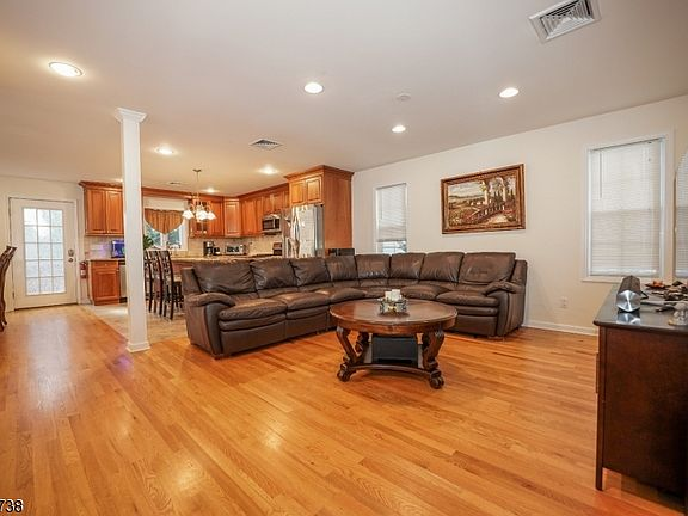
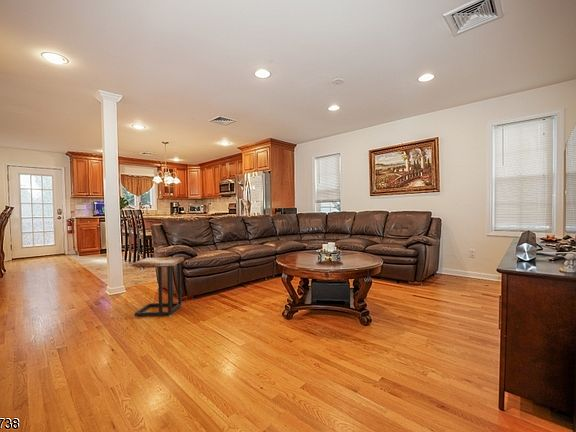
+ side table (159, 285)
